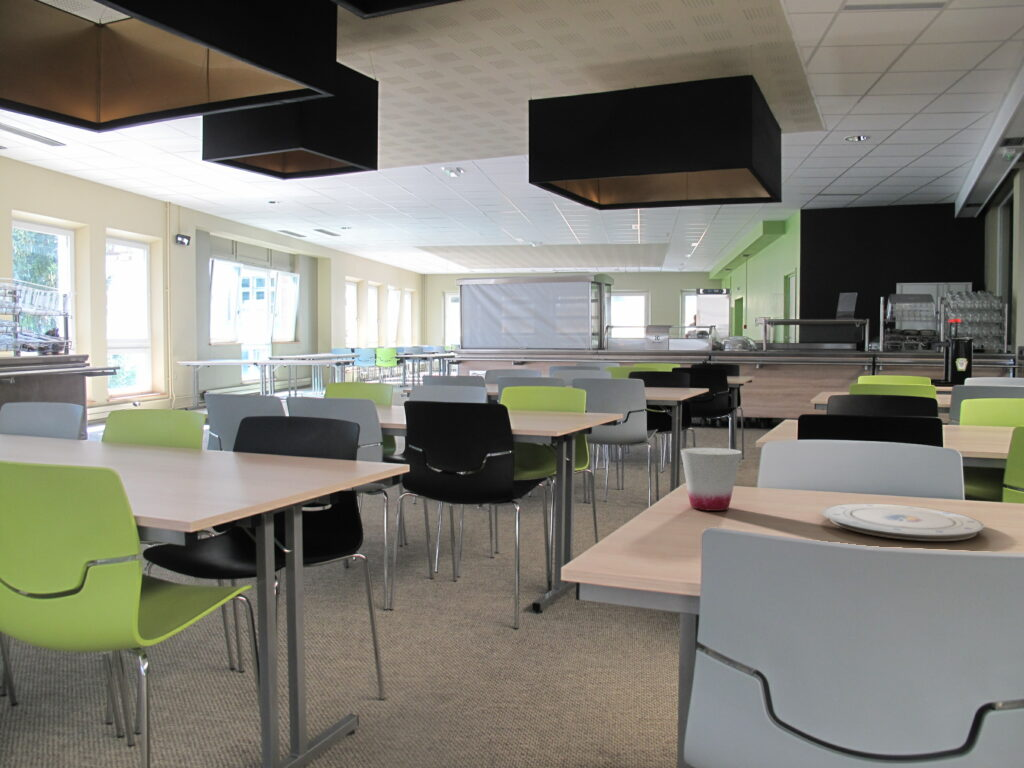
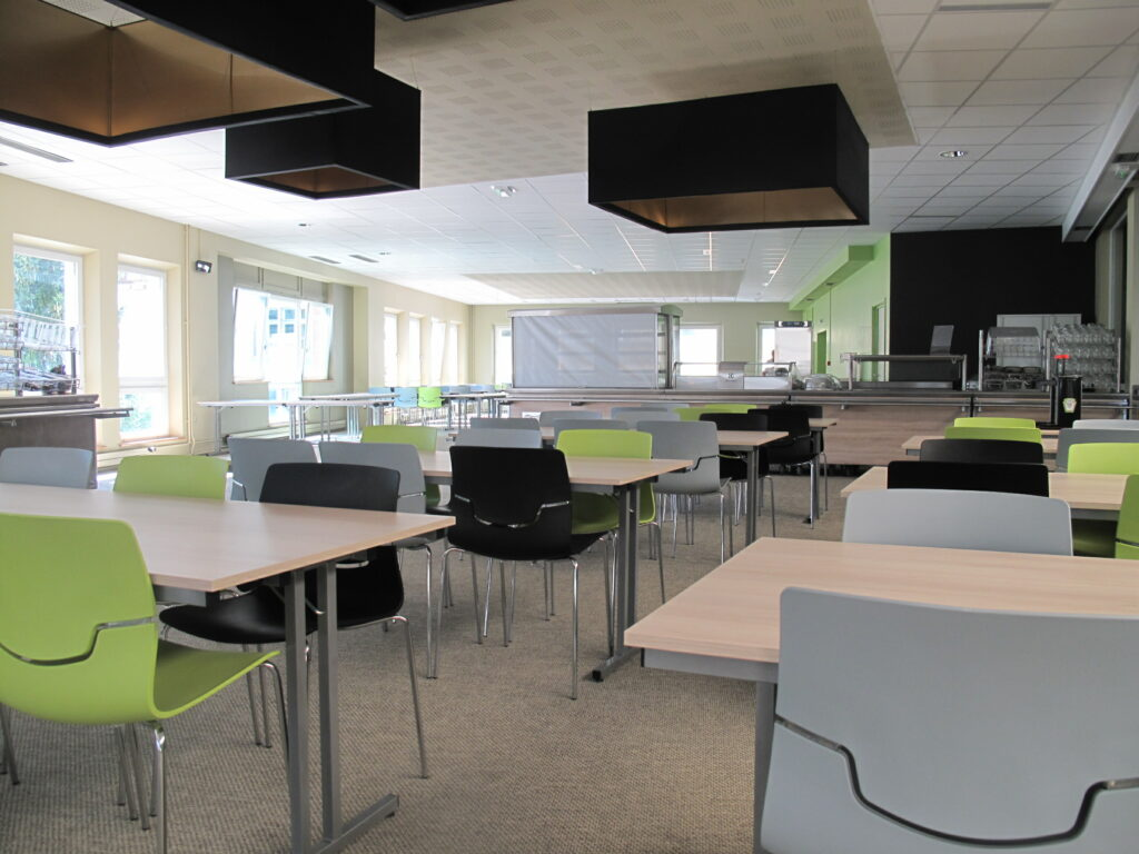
- plate (899, 521)
- cup (710, 479)
